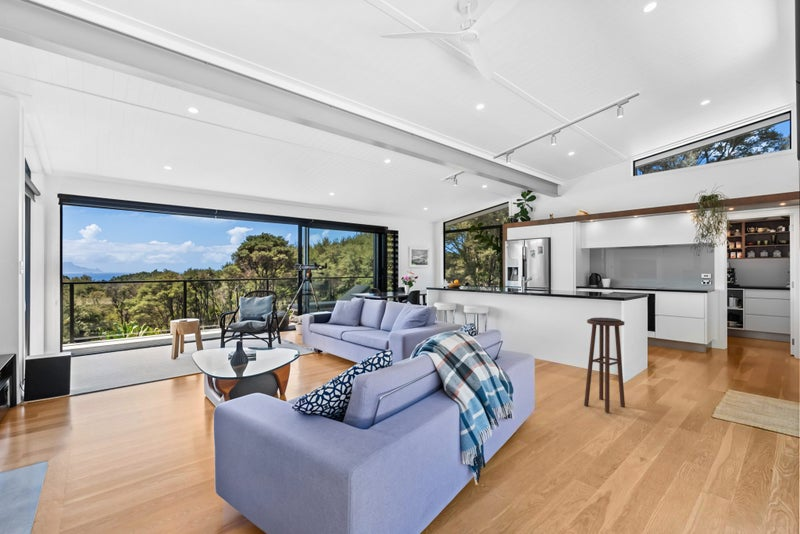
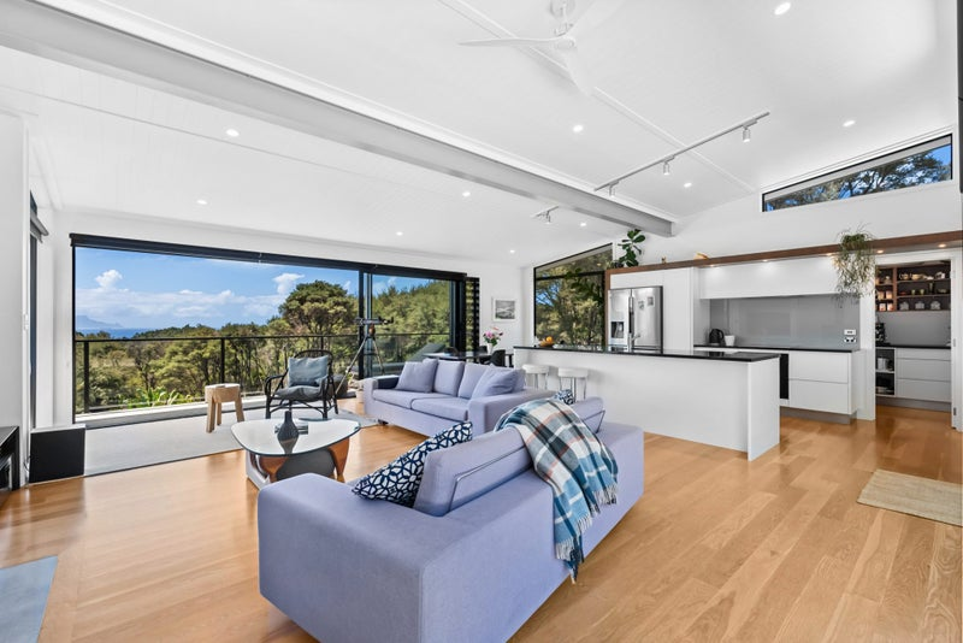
- stool (605, 362)
